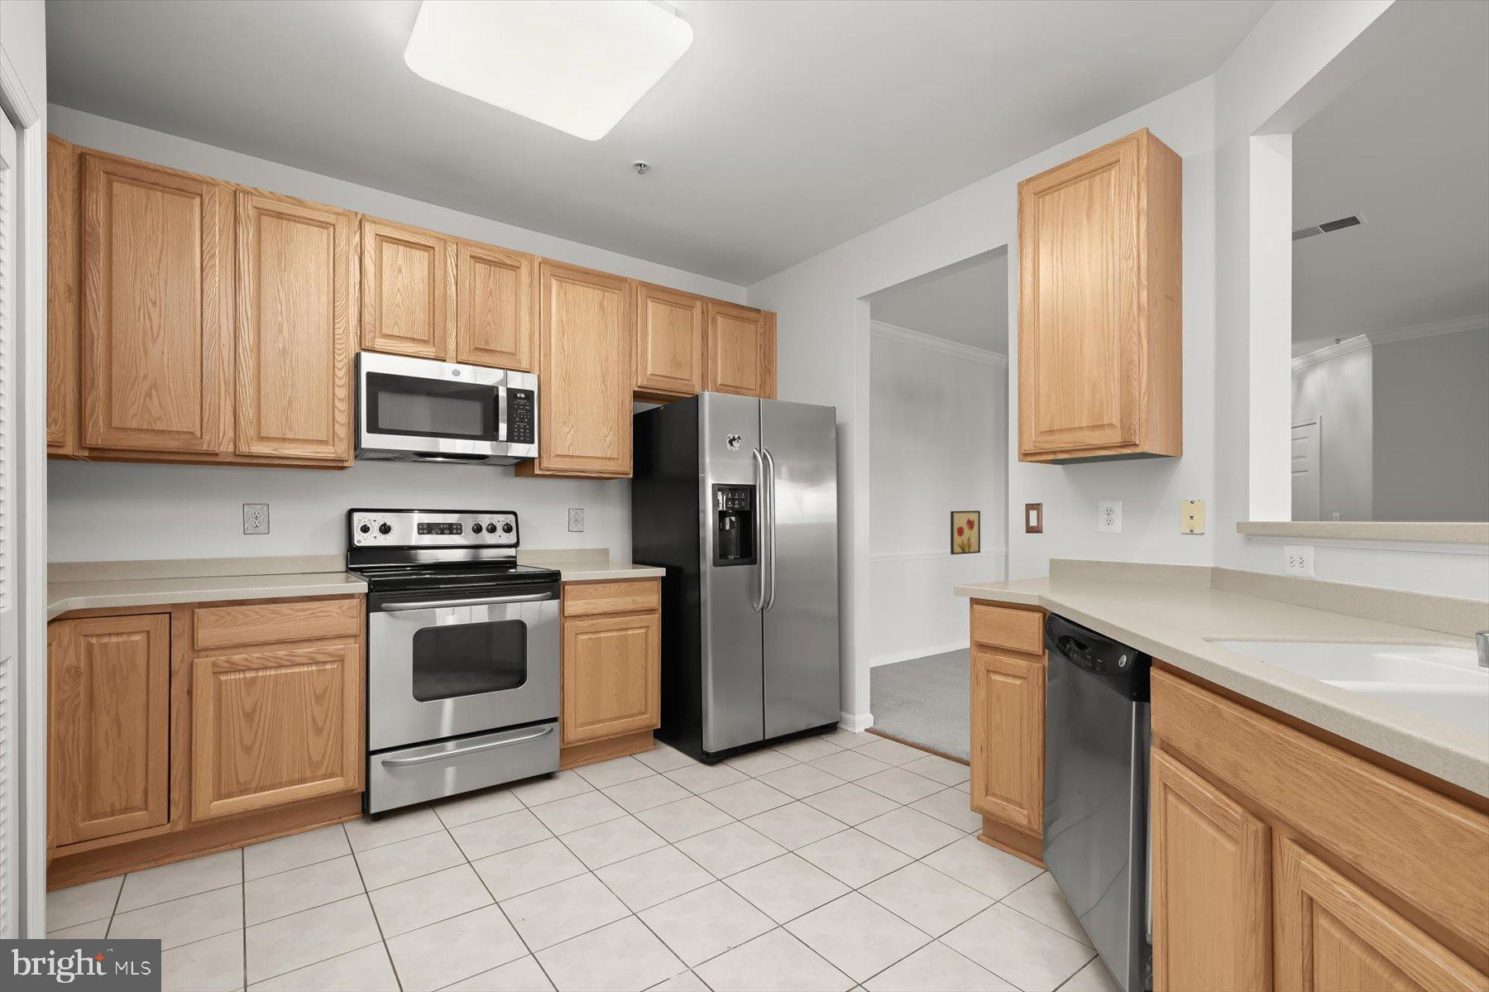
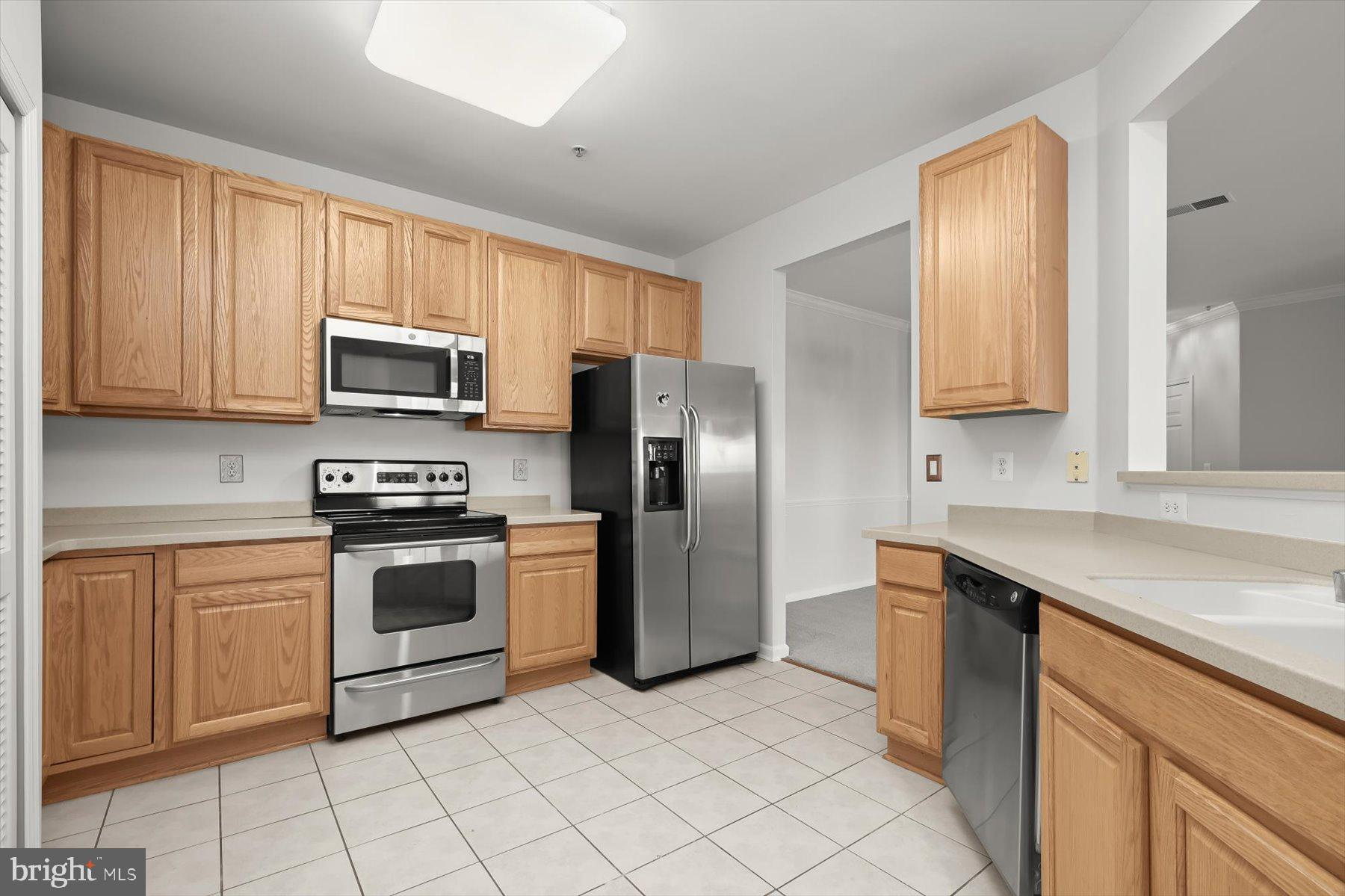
- wall art (964, 533)
